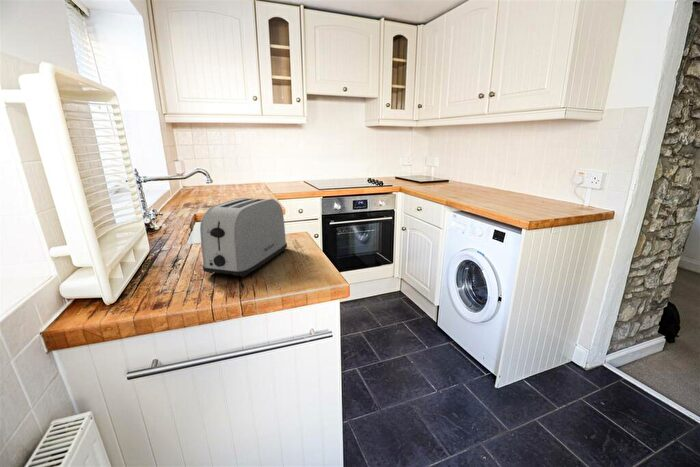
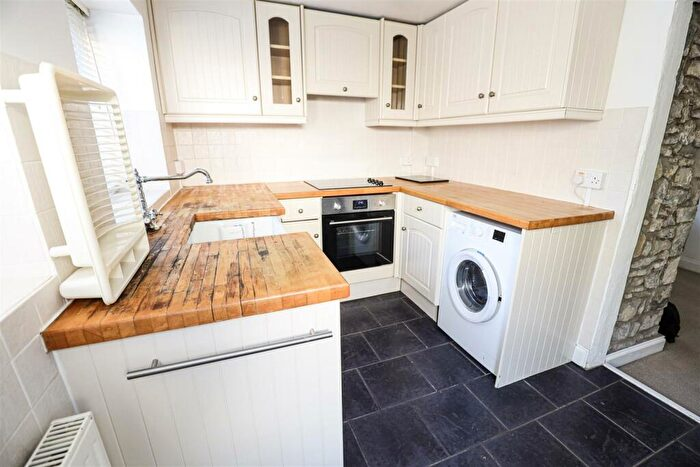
- toaster (245, 232)
